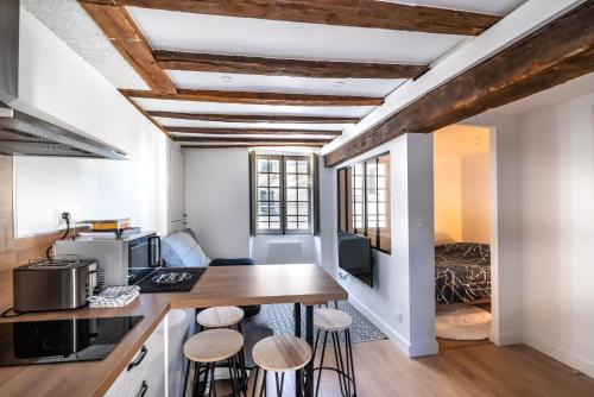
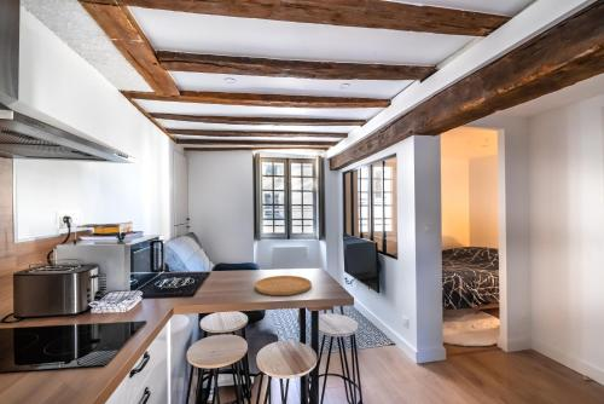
+ cutting board (283, 284)
